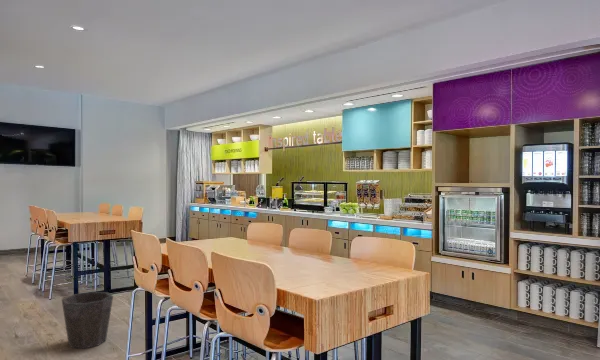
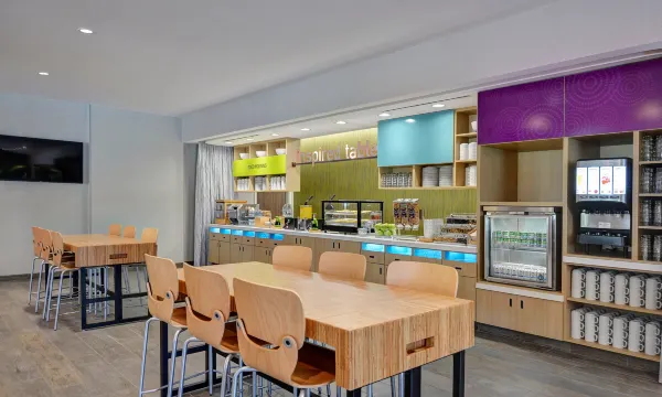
- waste bin (87, 319)
